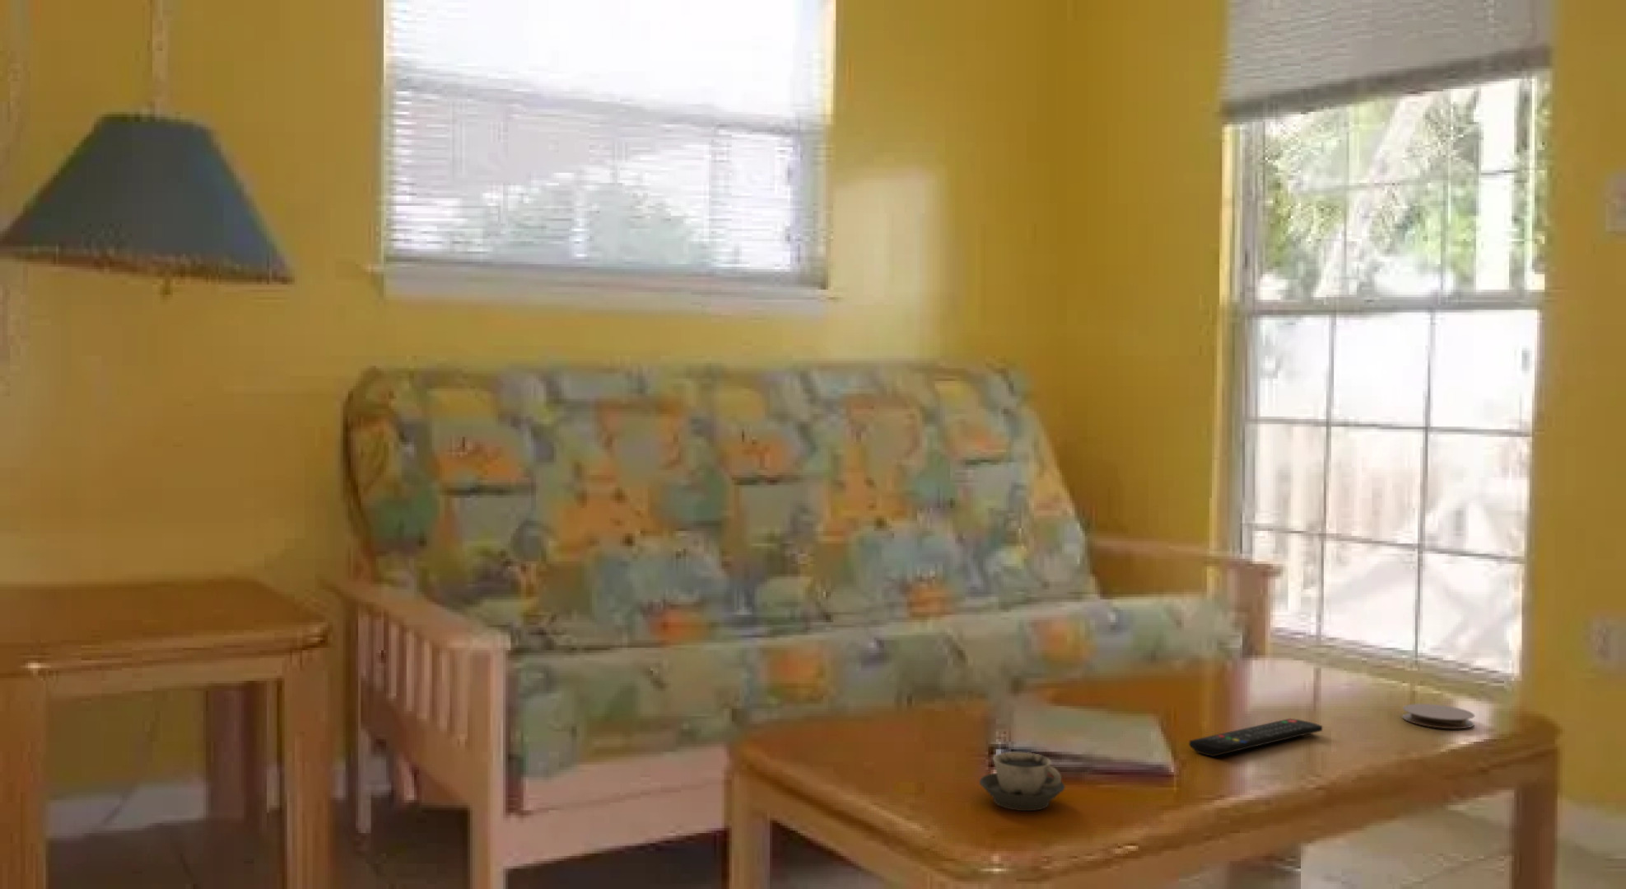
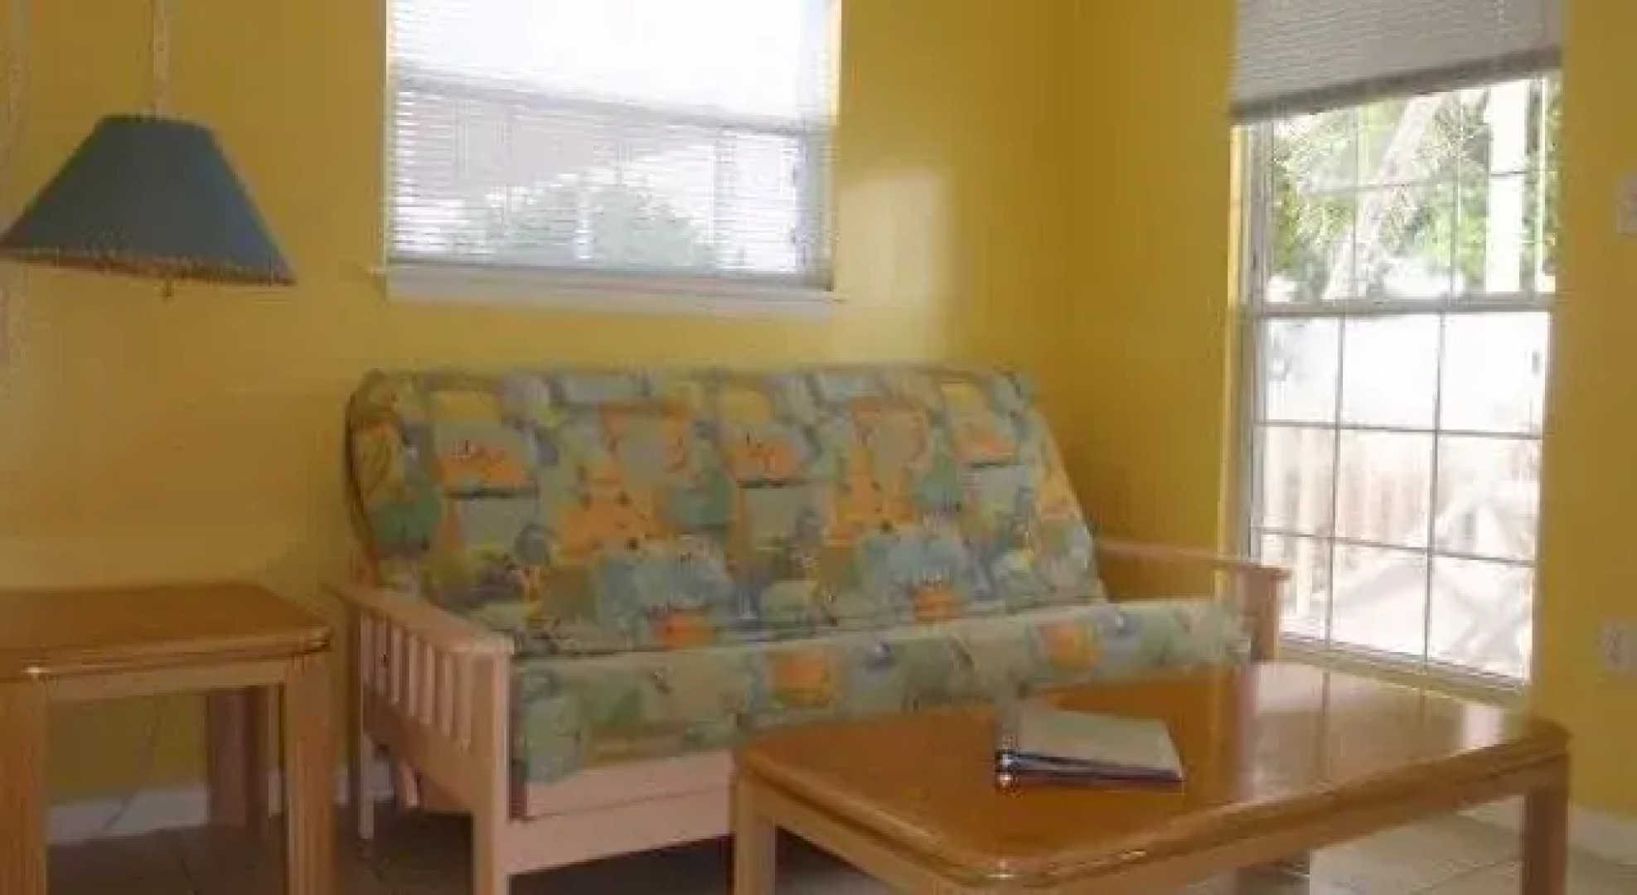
- coaster (1438, 715)
- cup (1022, 782)
- remote control (1258, 738)
